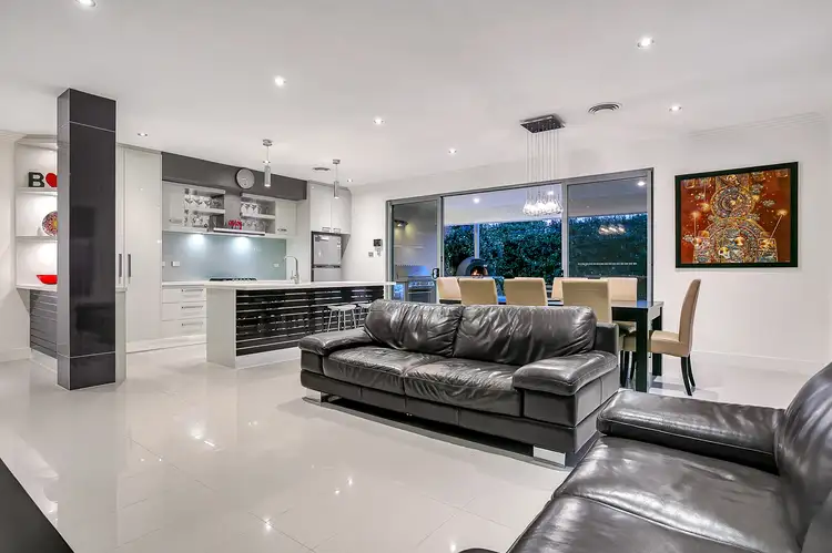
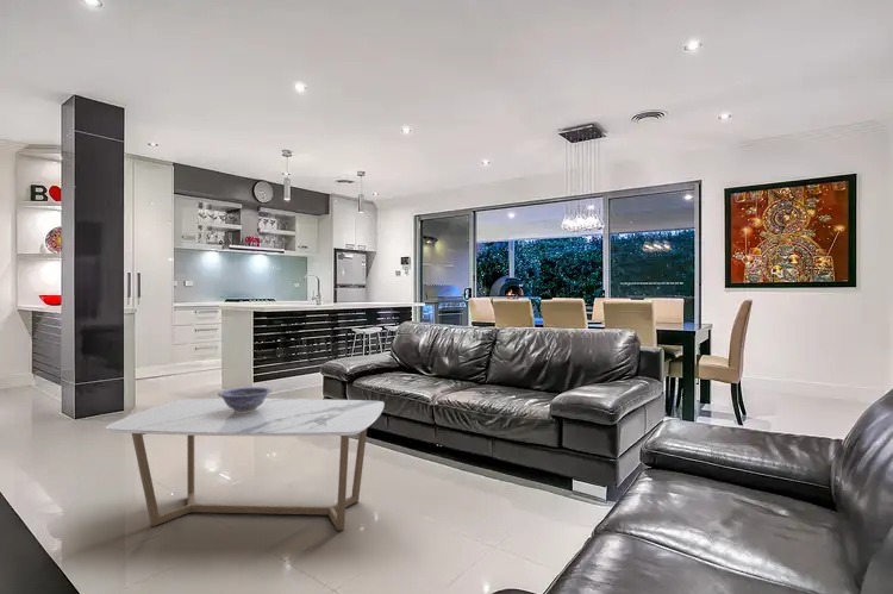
+ decorative bowl (244, 400)
+ coffee table (258, 434)
